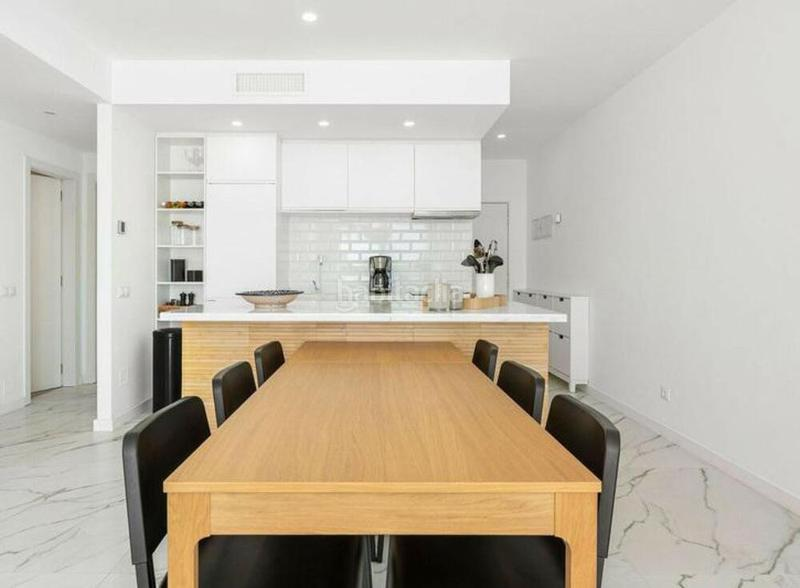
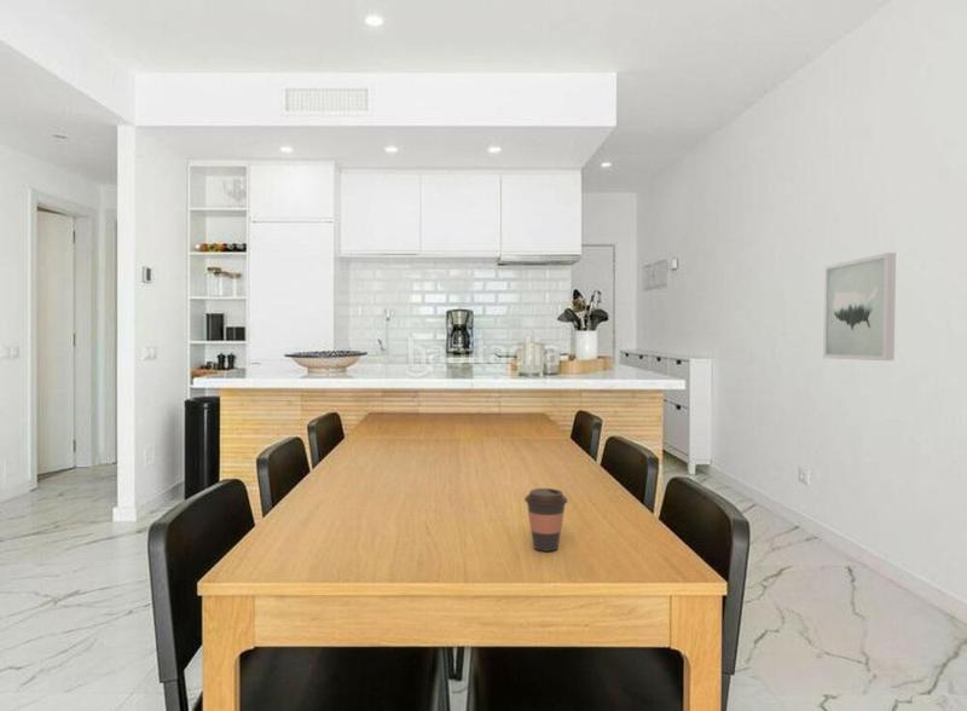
+ wall art (856, 310)
+ coffee cup (545, 519)
